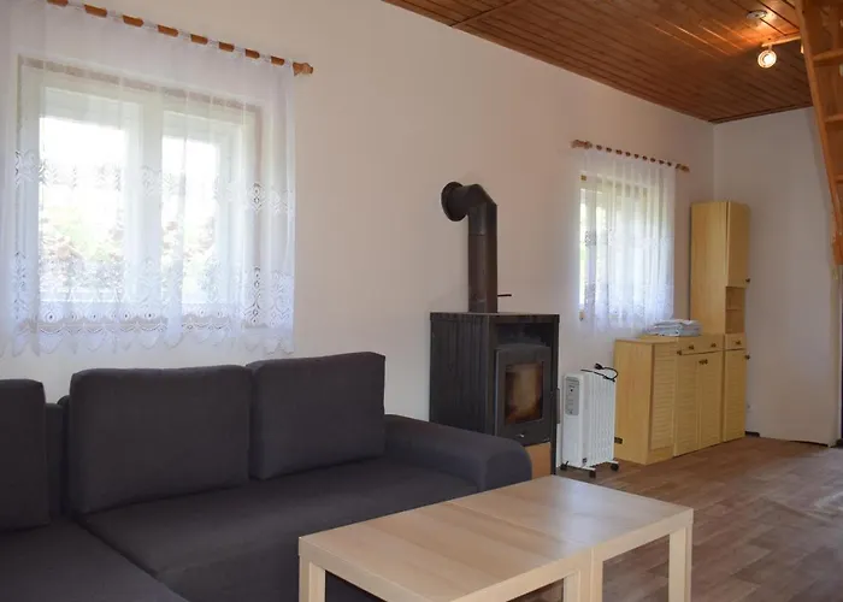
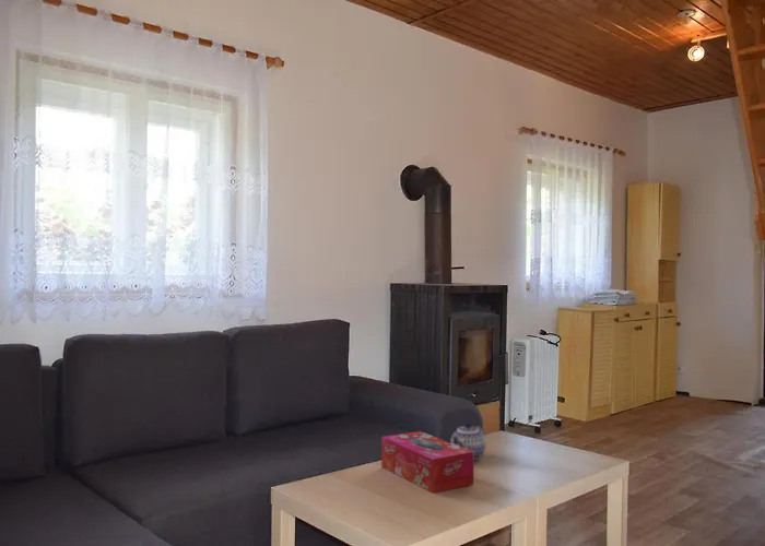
+ tissue box (425, 459)
+ teapot (468, 439)
